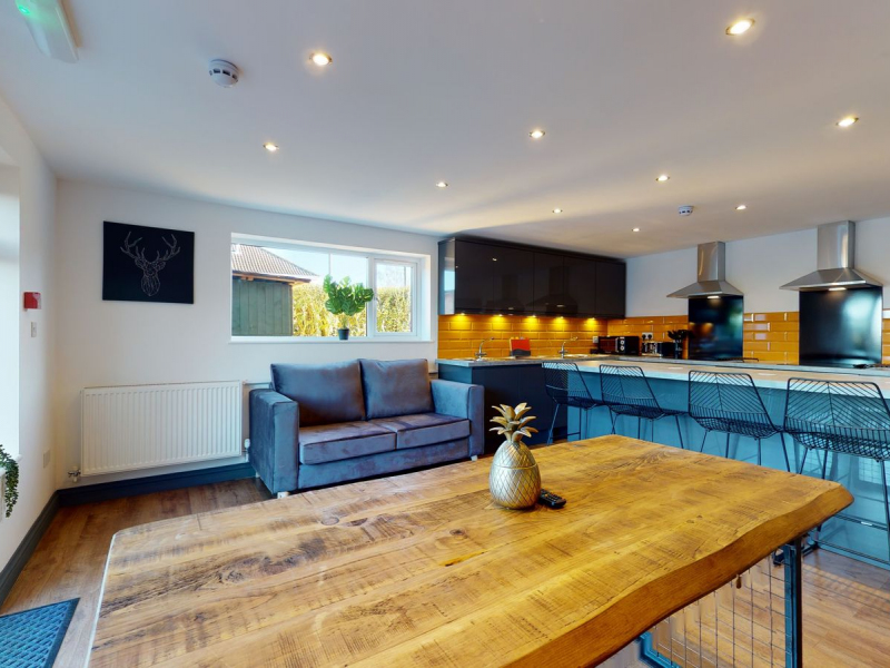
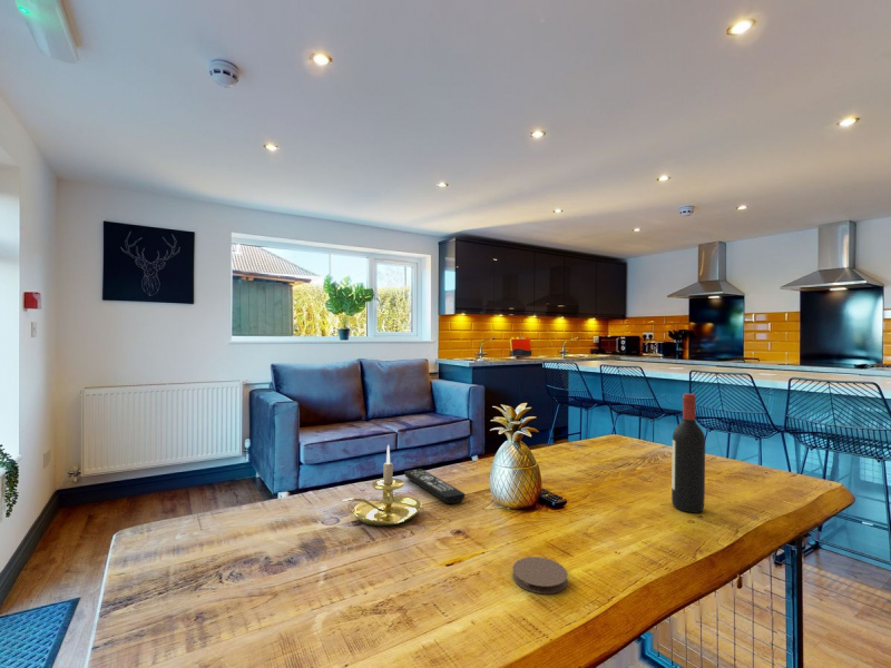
+ candle holder (382, 480)
+ wine bottle (688, 451)
+ remote control (432, 484)
+ coaster (539, 573)
